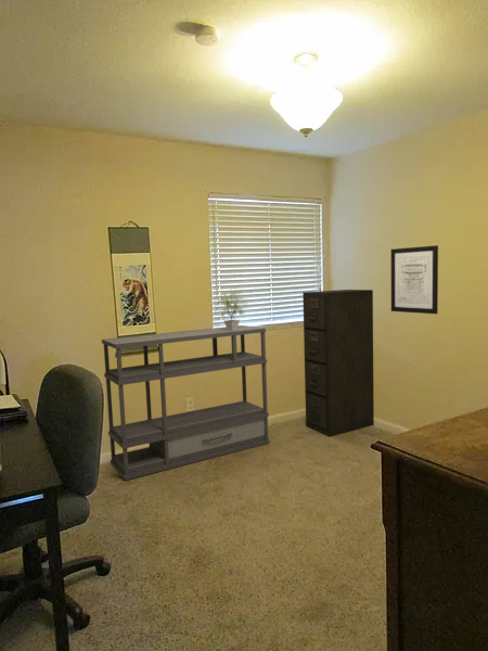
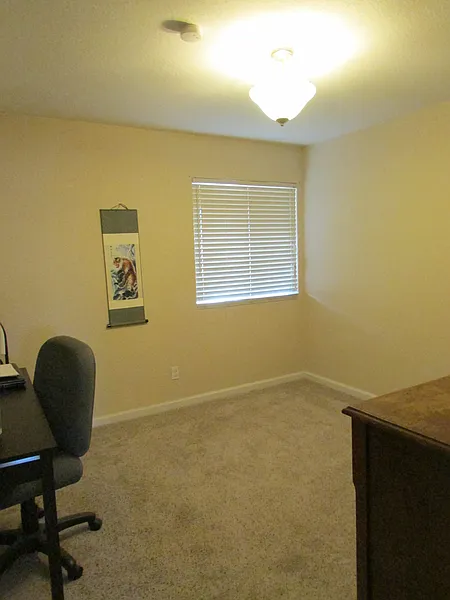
- wall art (413, 280)
- potted plant (231, 307)
- filing cabinet (336, 359)
- bookshelf (194, 410)
